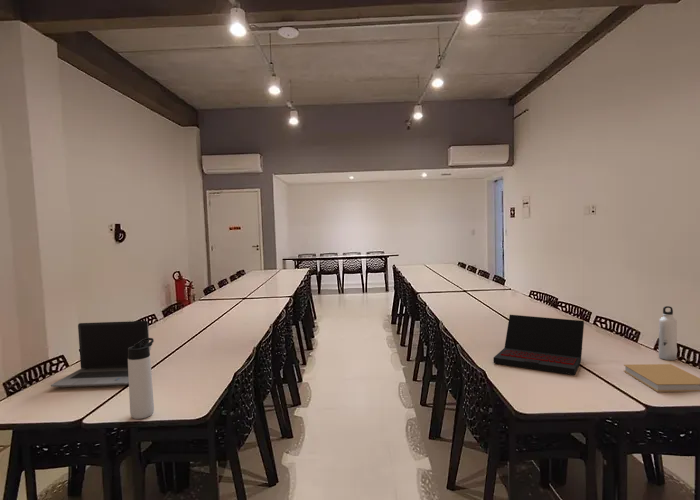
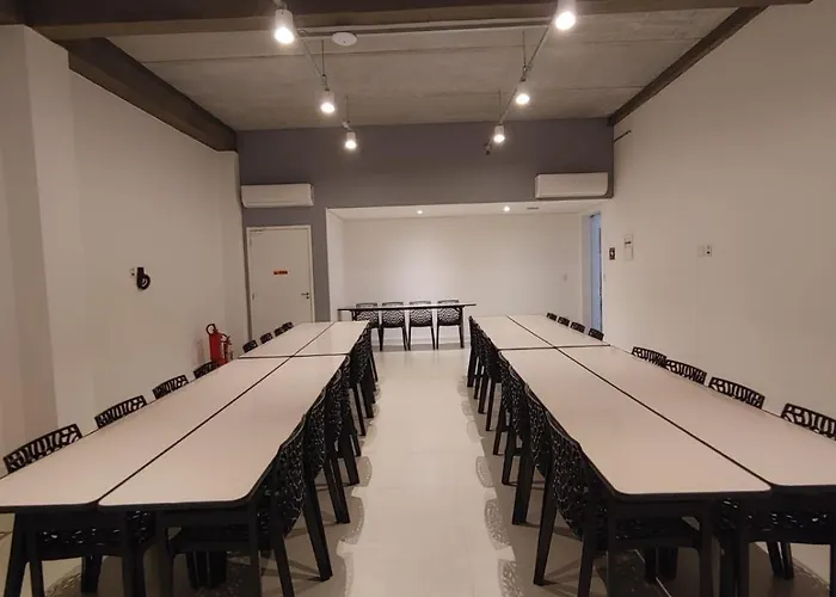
- water bottle (667, 332)
- laptop computer (101, 353)
- thermos bottle (143, 377)
- book (664, 377)
- laptop (539, 341)
